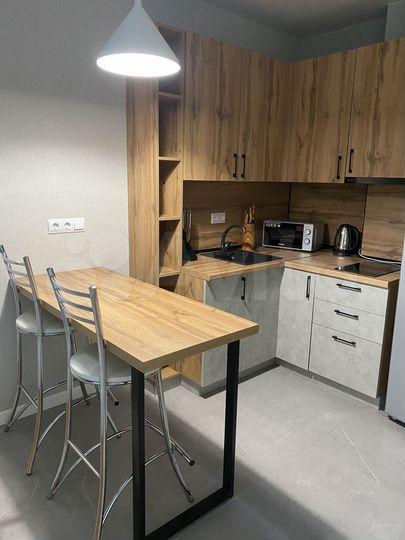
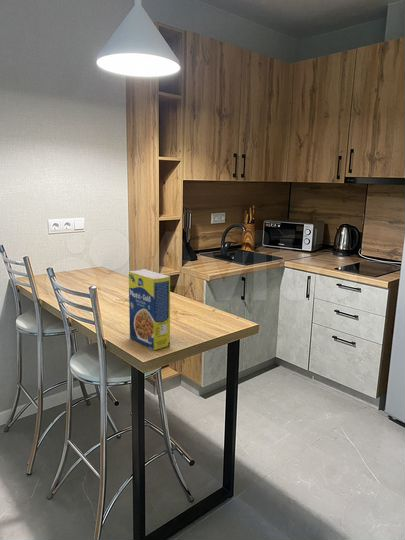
+ legume (149, 308)
